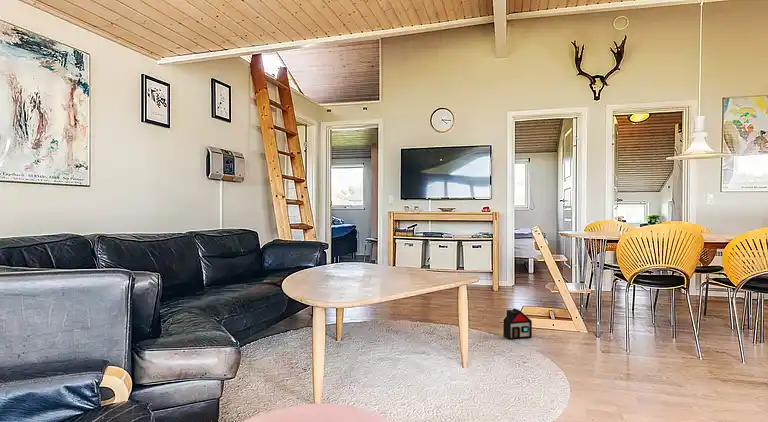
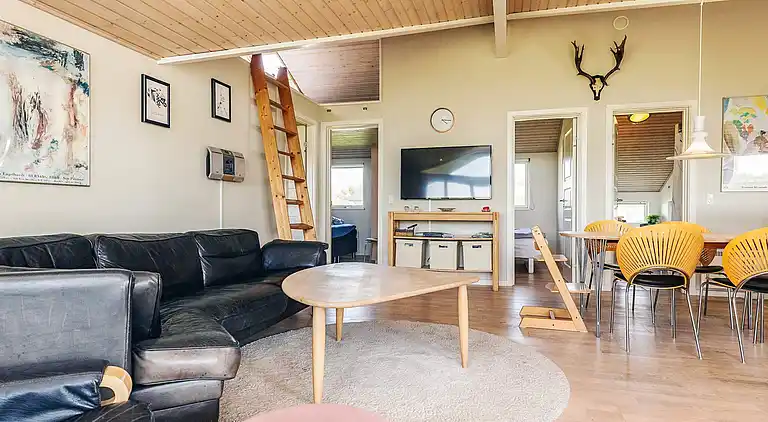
- toy house (517, 323)
